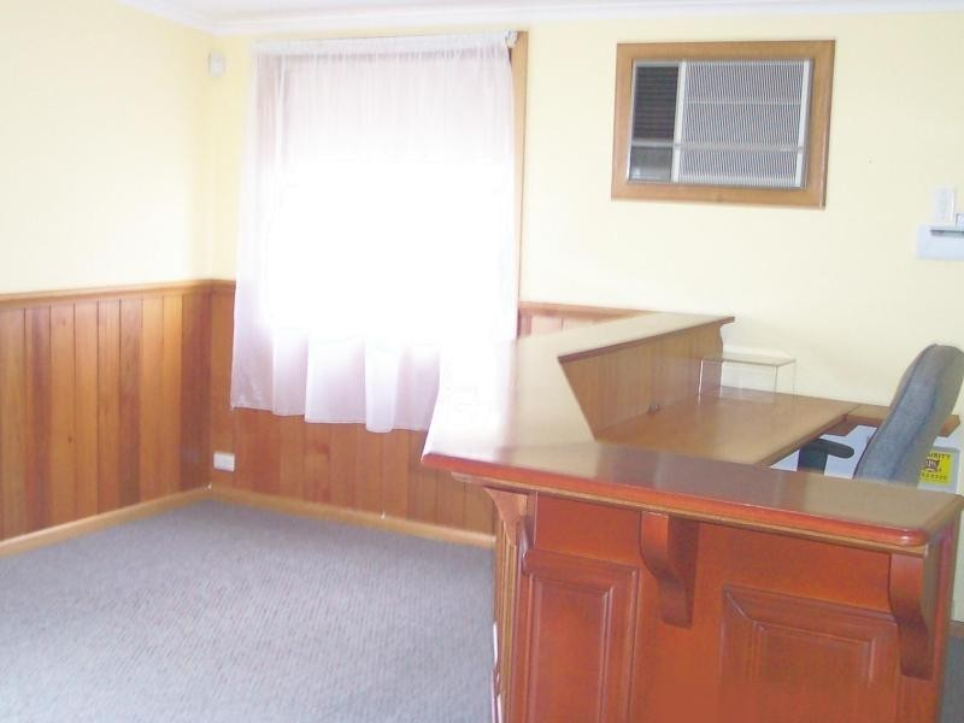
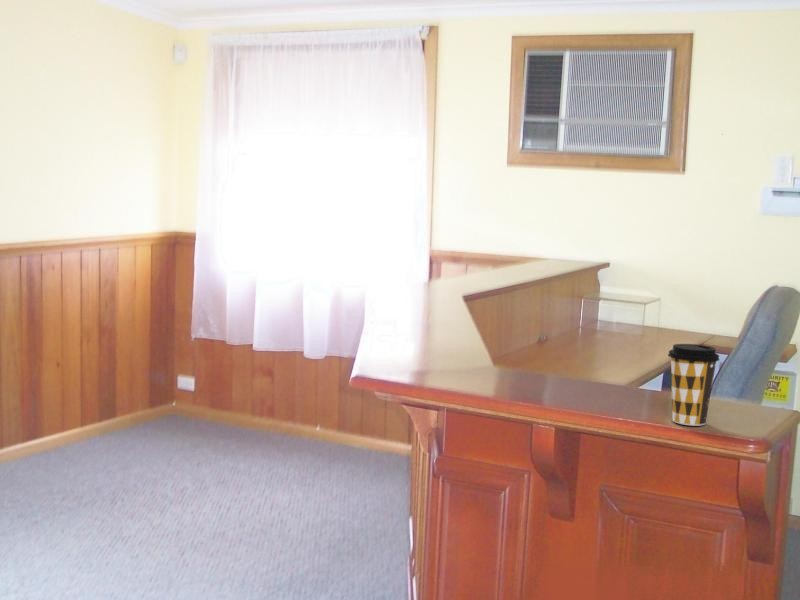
+ coffee cup (691, 384)
